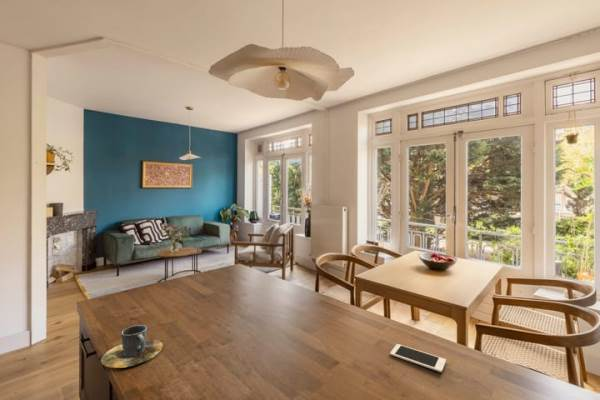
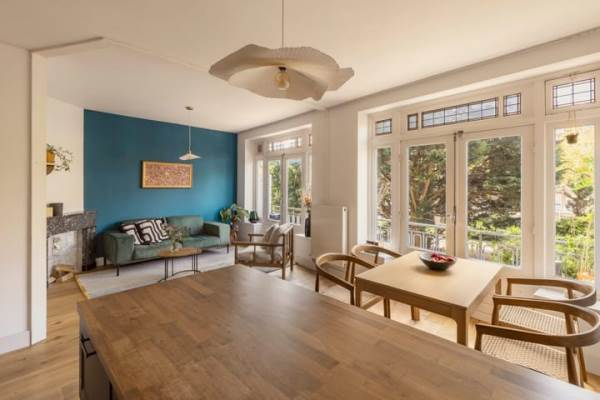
- cup (133, 341)
- cell phone (417, 356)
